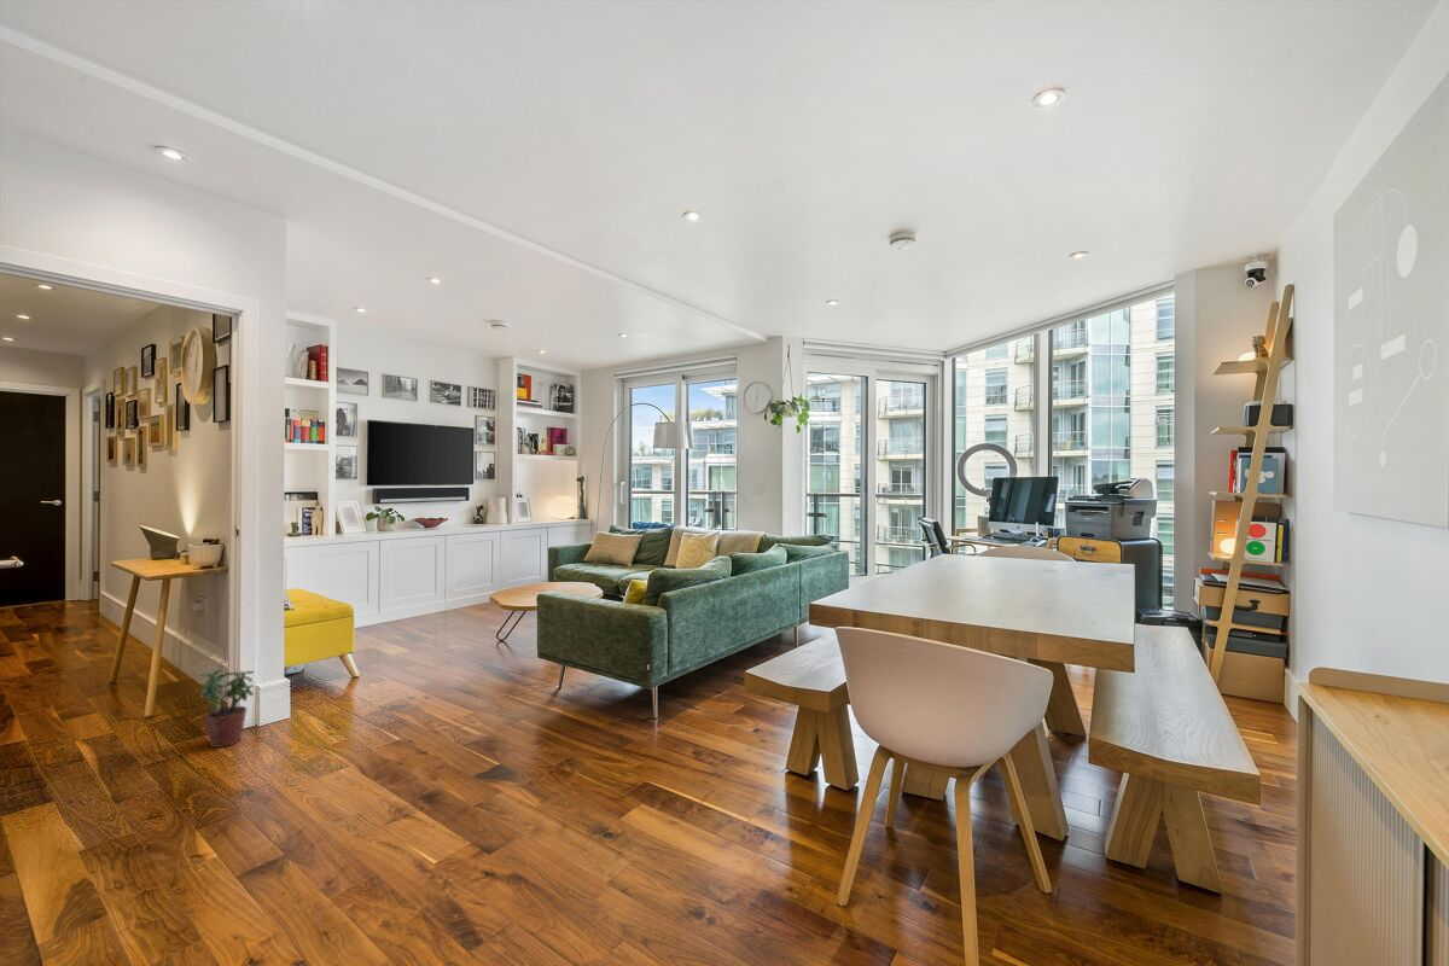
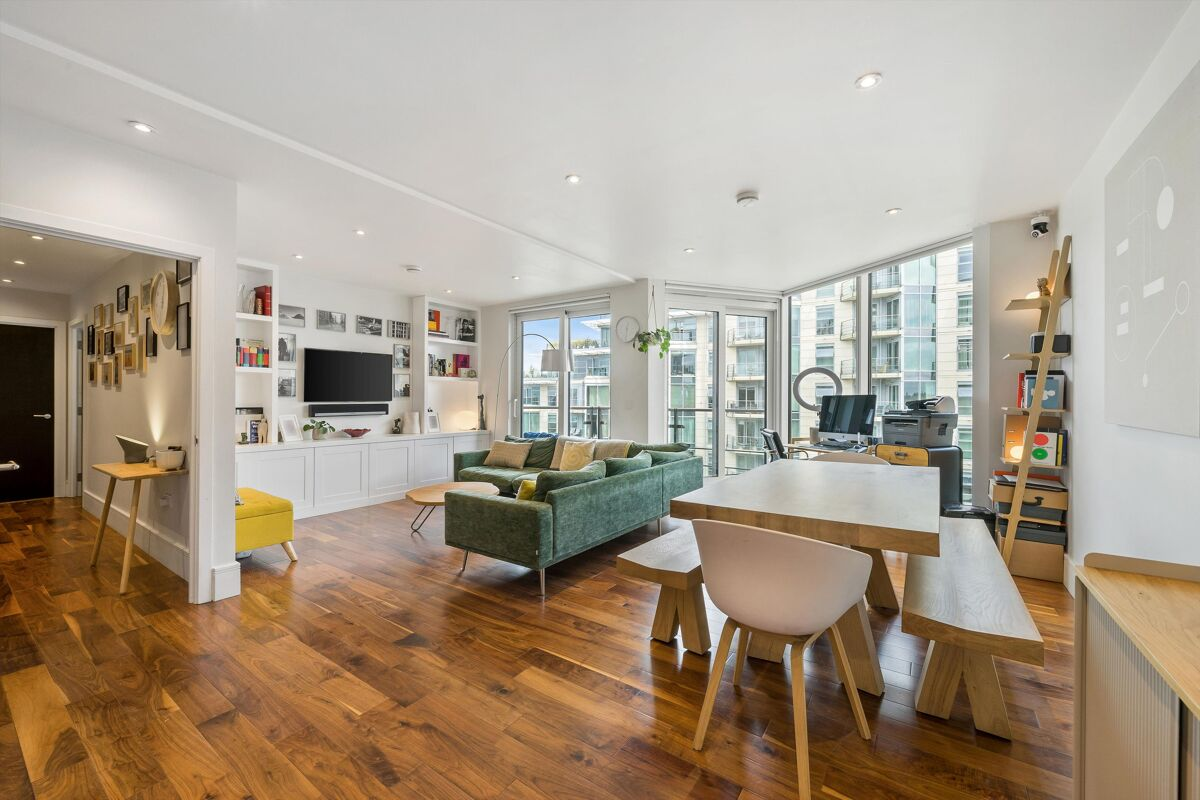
- potted plant (221, 704)
